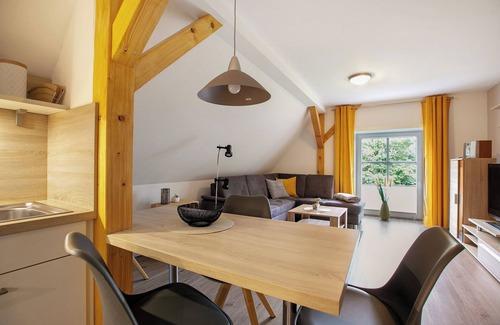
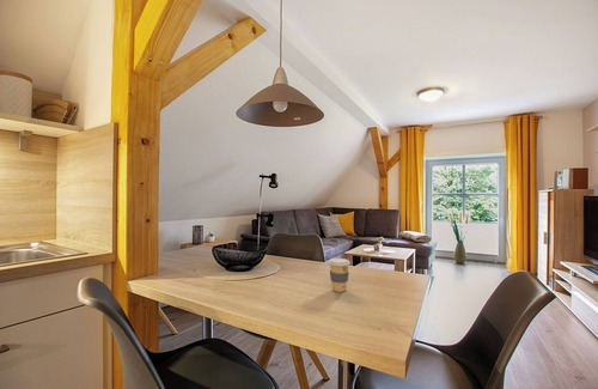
+ coffee cup (338, 274)
